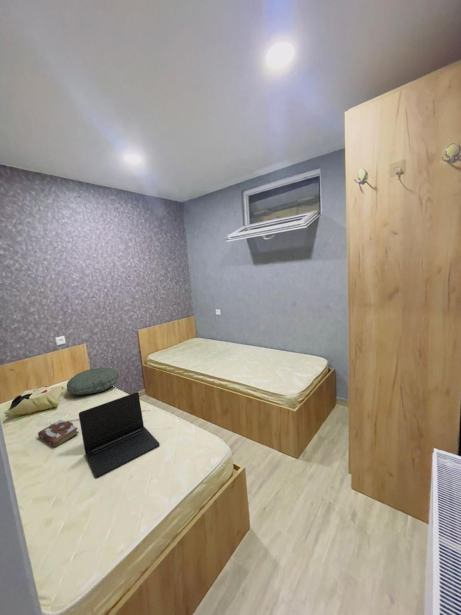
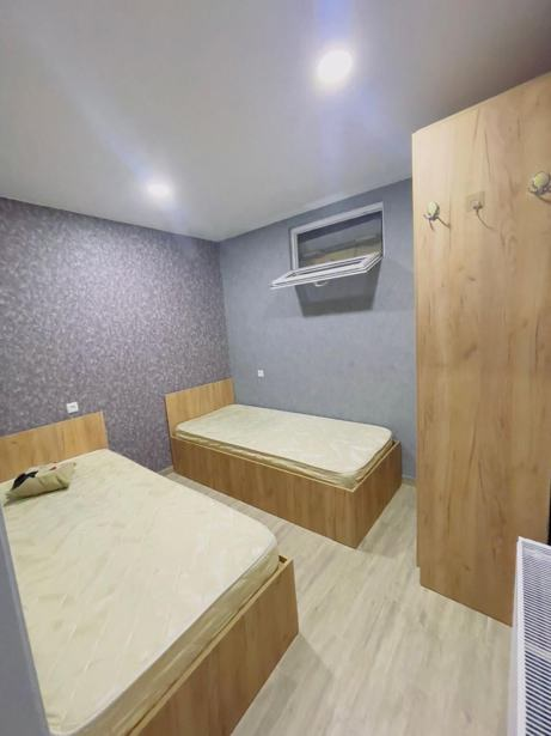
- book (59, 431)
- laptop (119, 429)
- pillow (93, 380)
